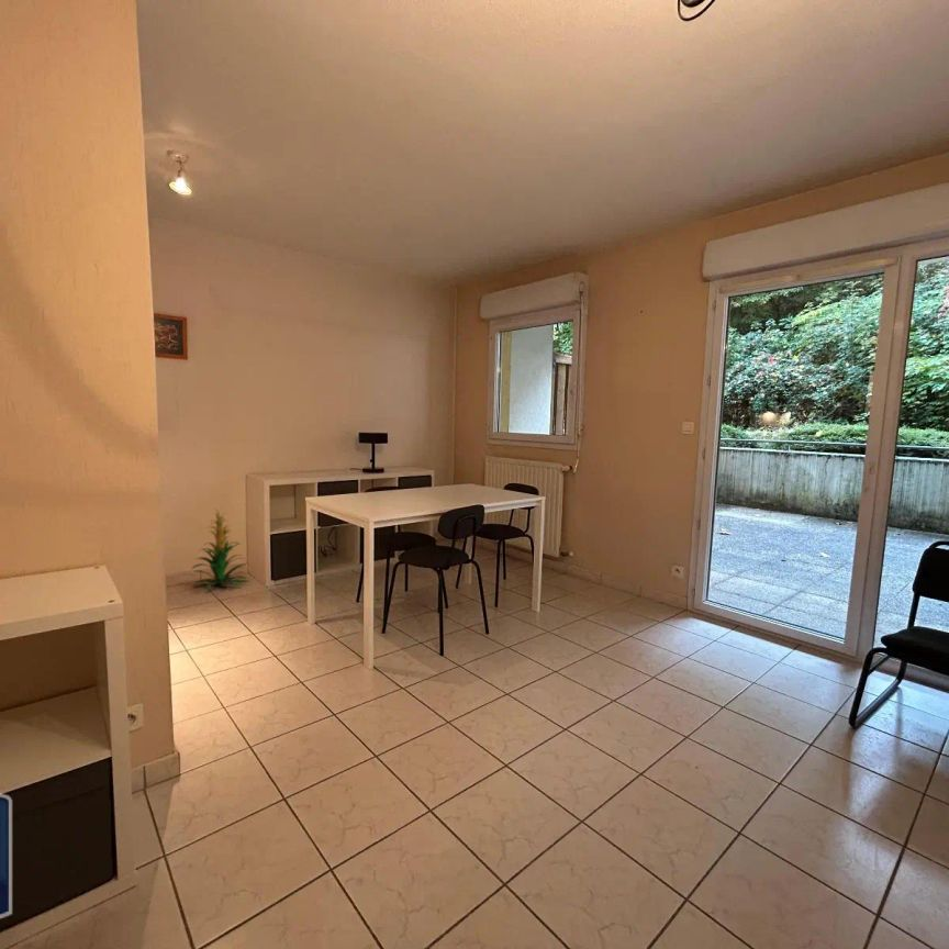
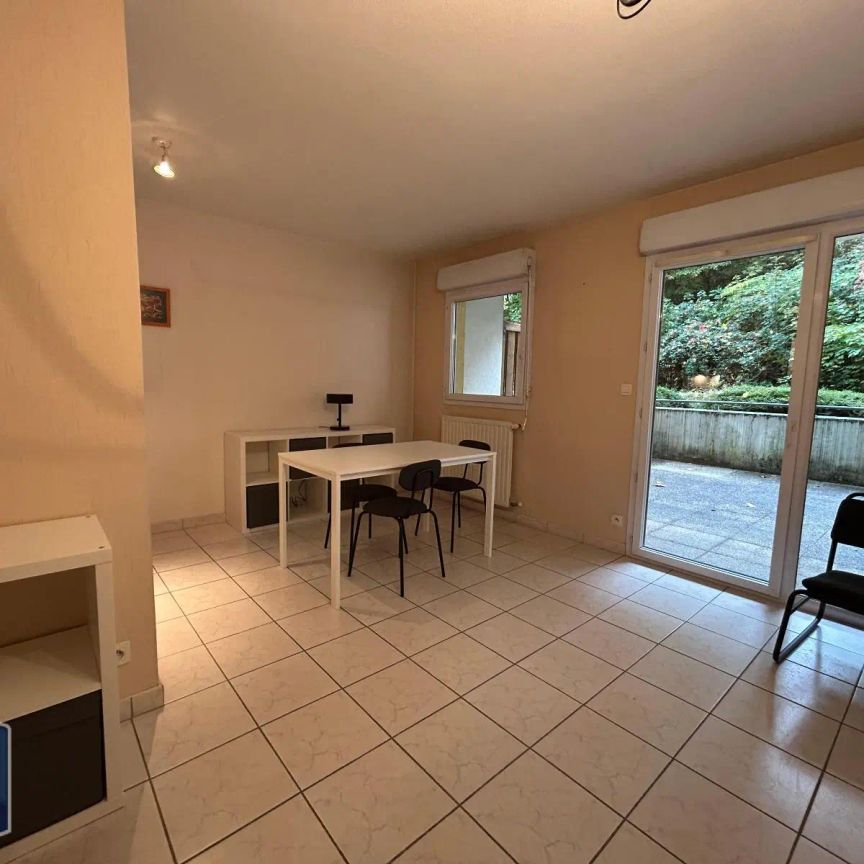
- indoor plant (220, 546)
